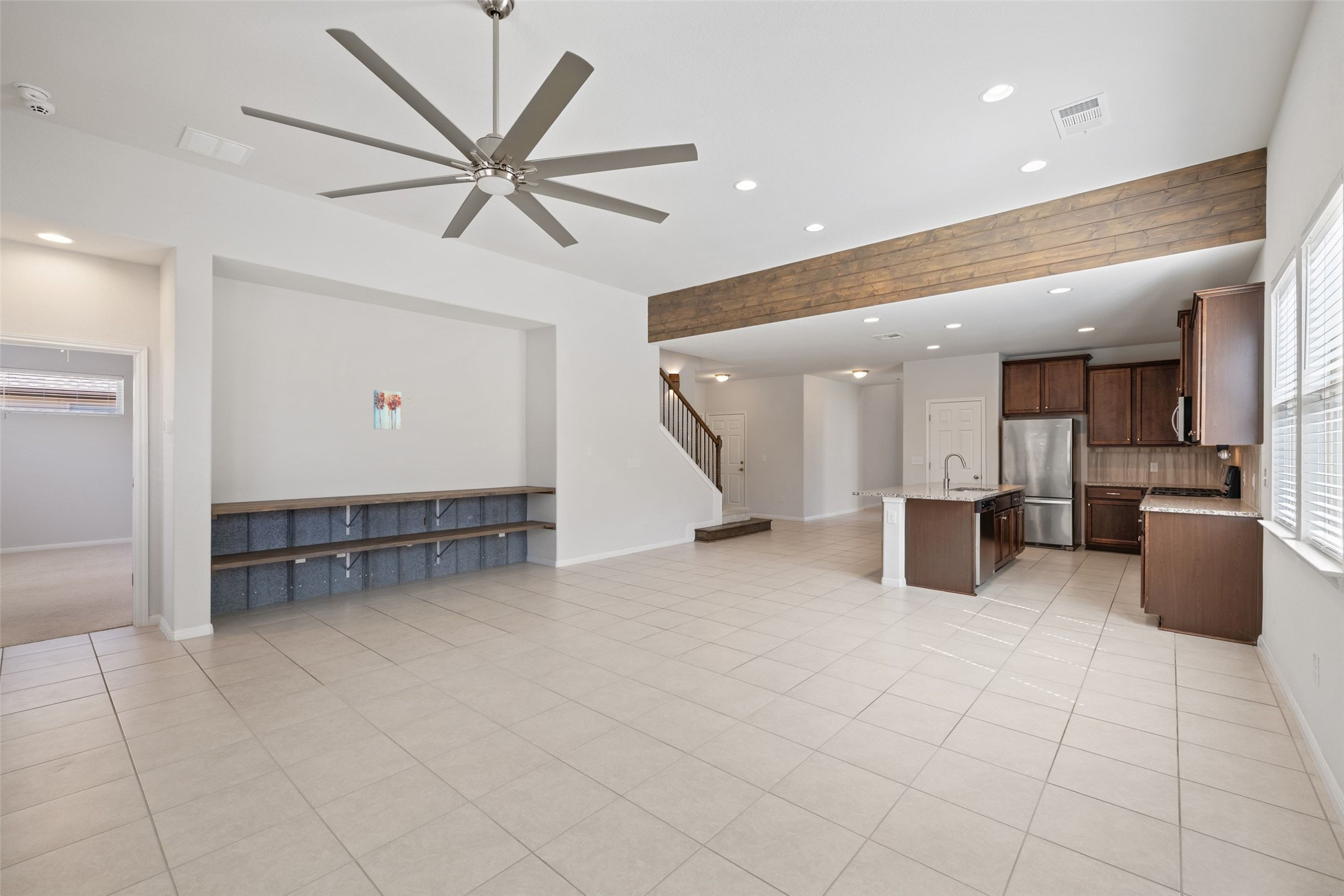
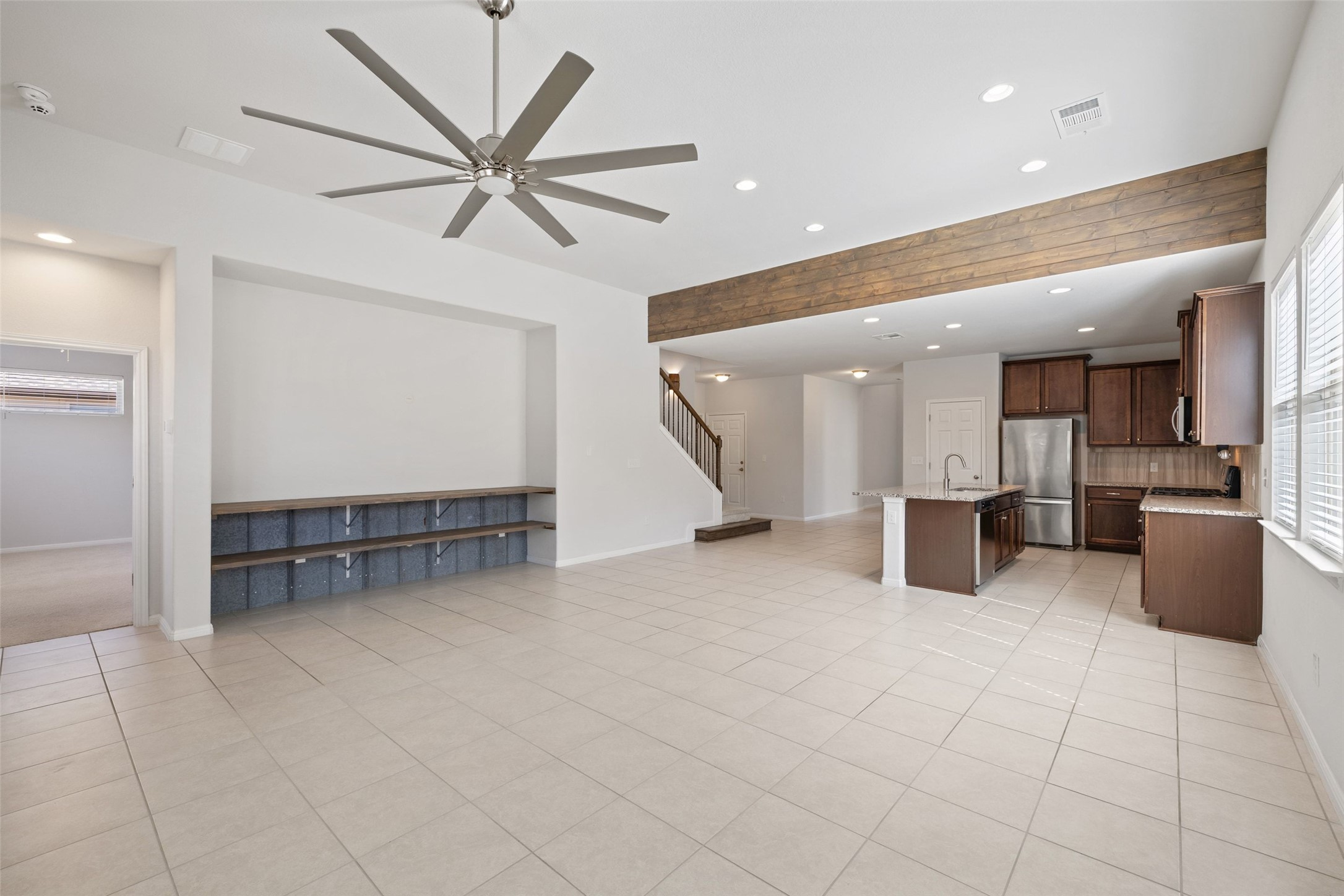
- wall art (387, 410)
